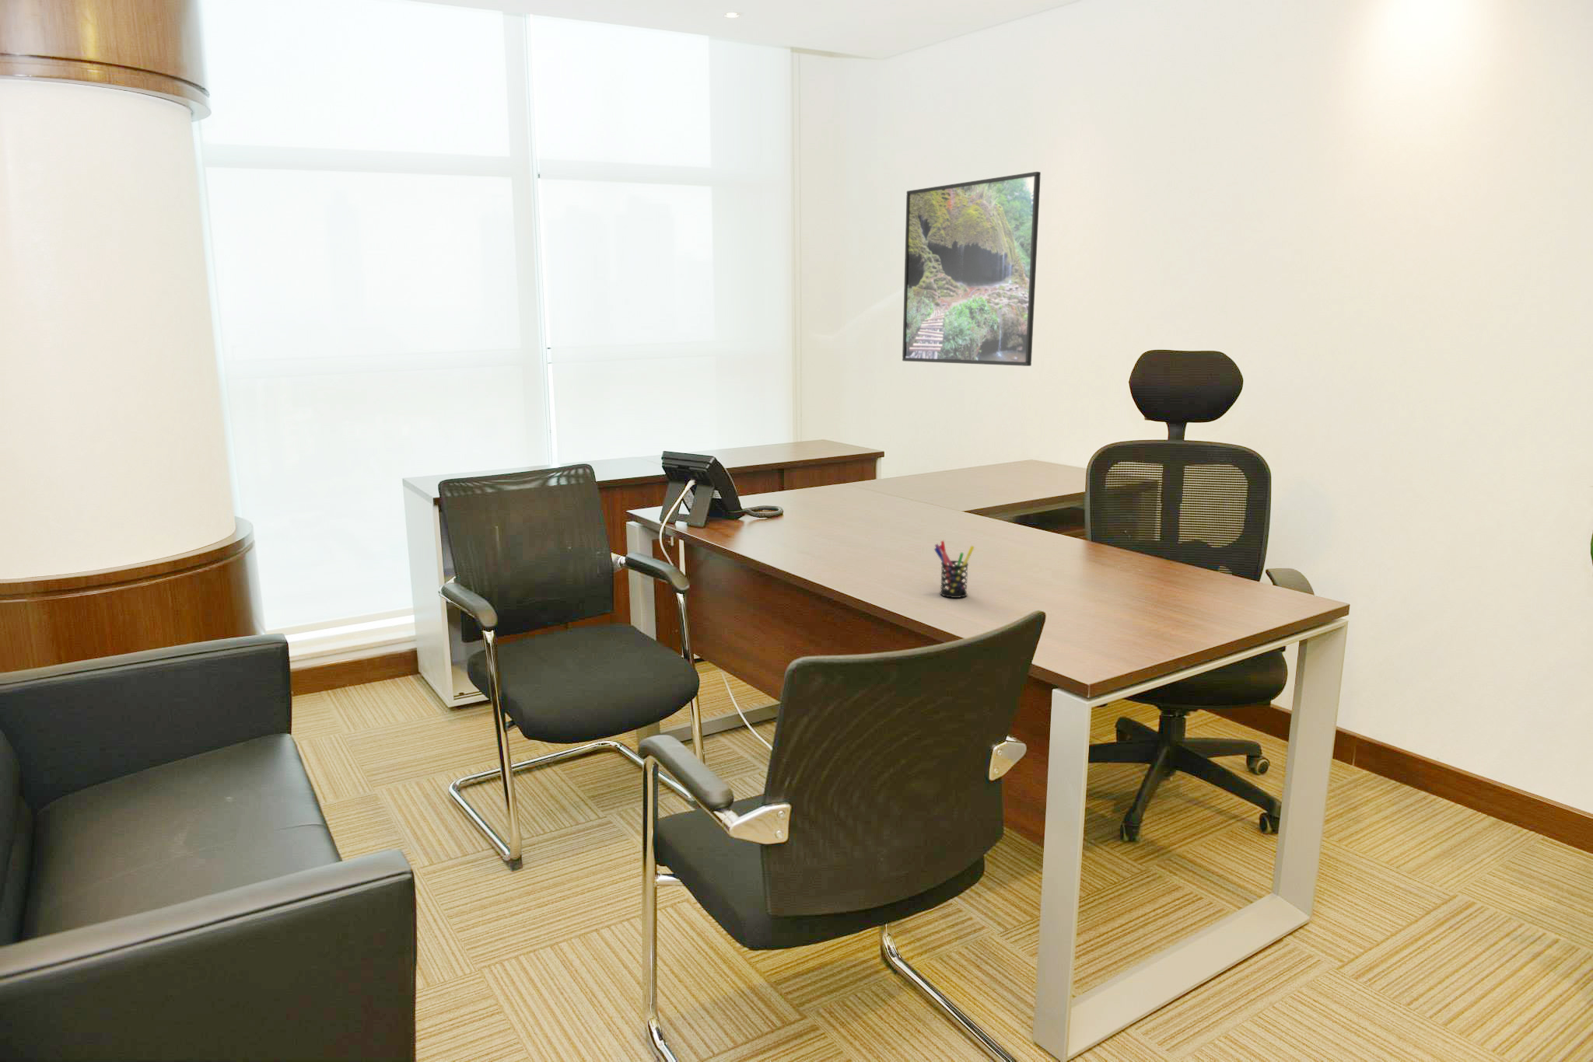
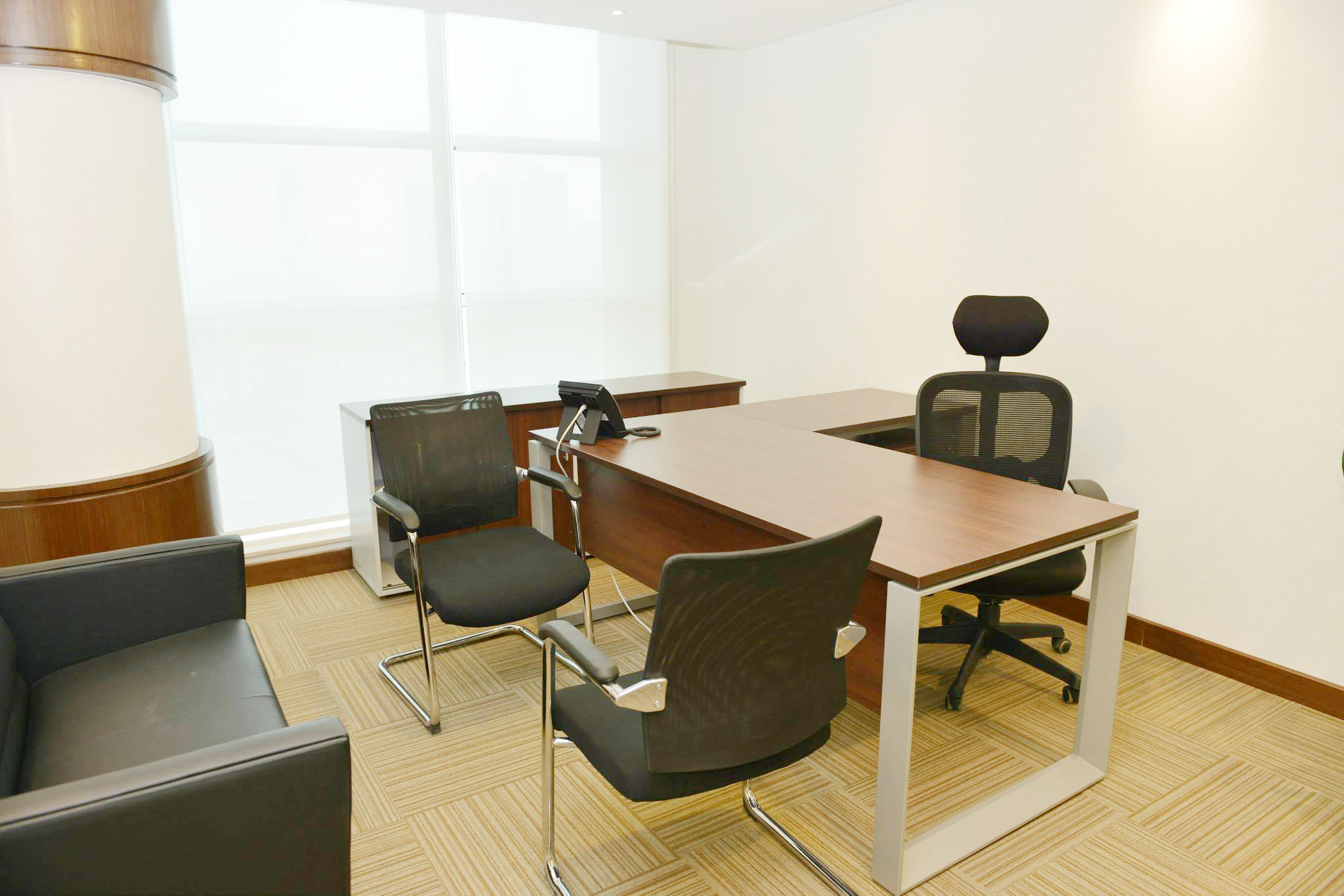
- pen holder (954, 568)
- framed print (965, 274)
